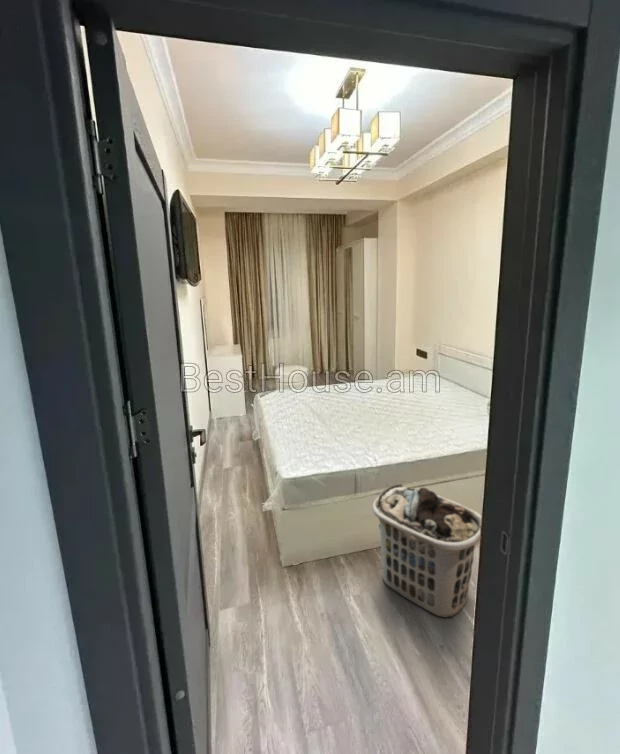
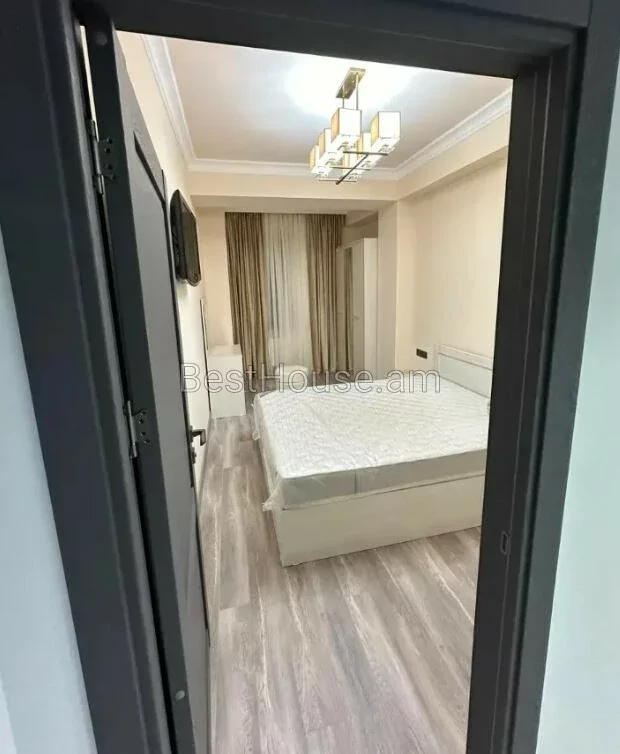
- clothes hamper (425, 542)
